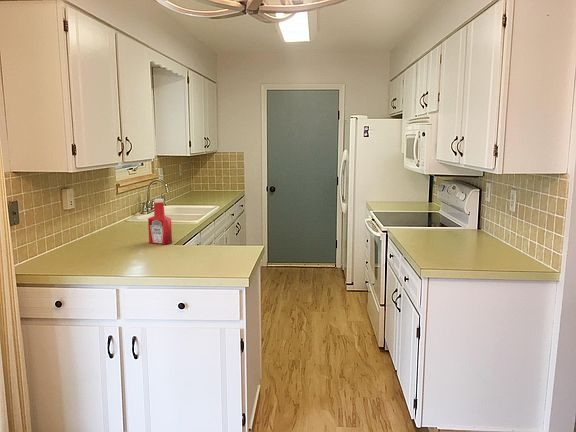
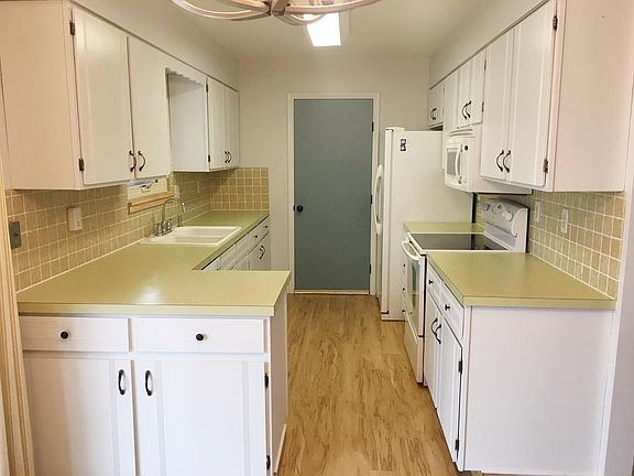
- soap bottle (159, 221)
